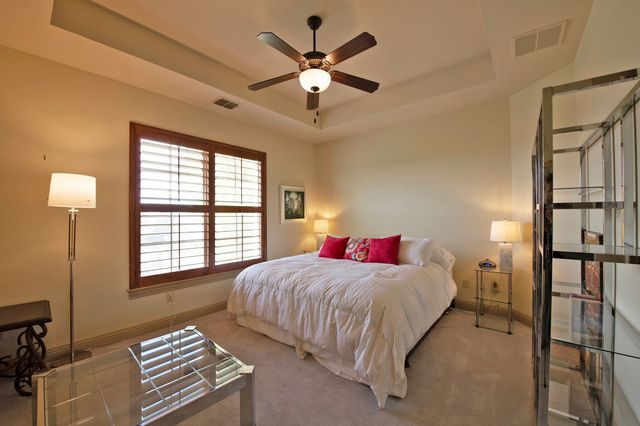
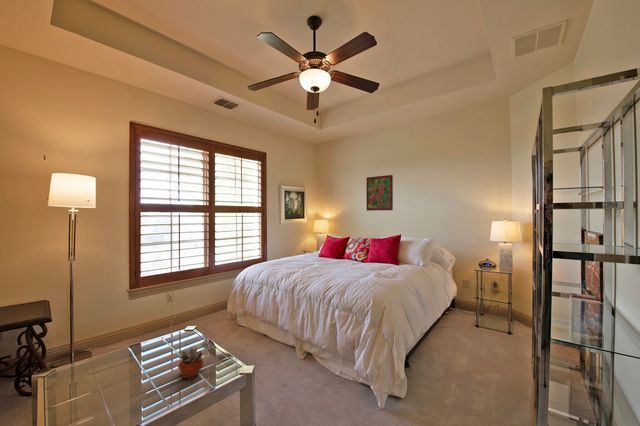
+ succulent planter (189, 361)
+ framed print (379, 193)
